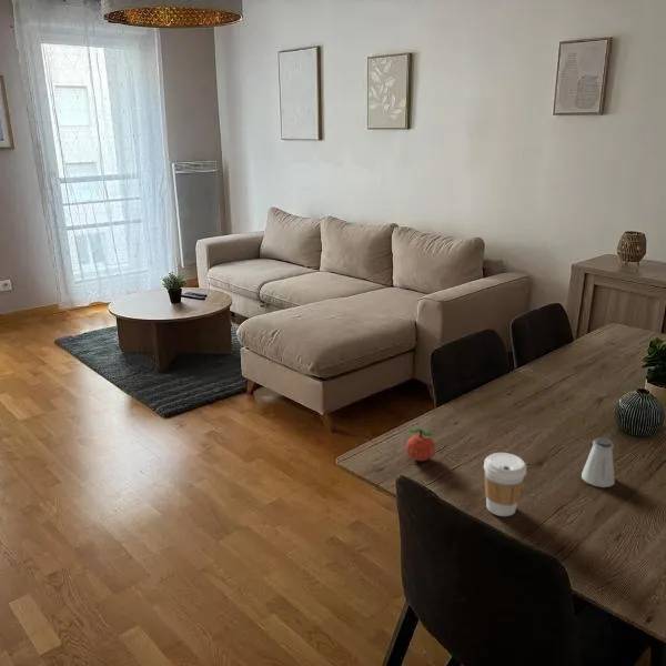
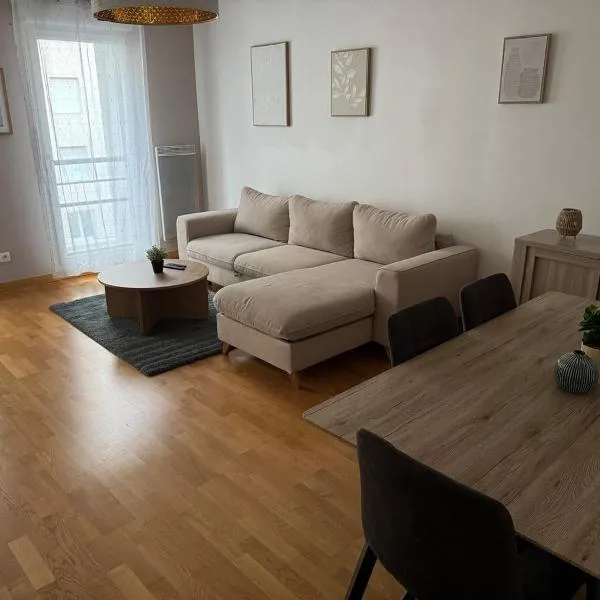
- apple (421, 444)
- saltshaker (601, 460)
- coffee cup (503, 484)
